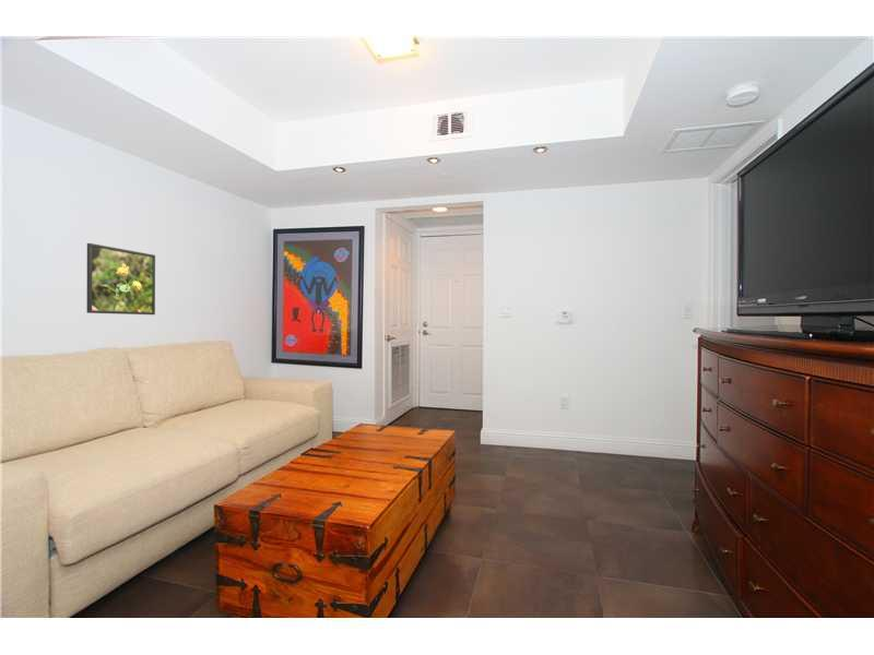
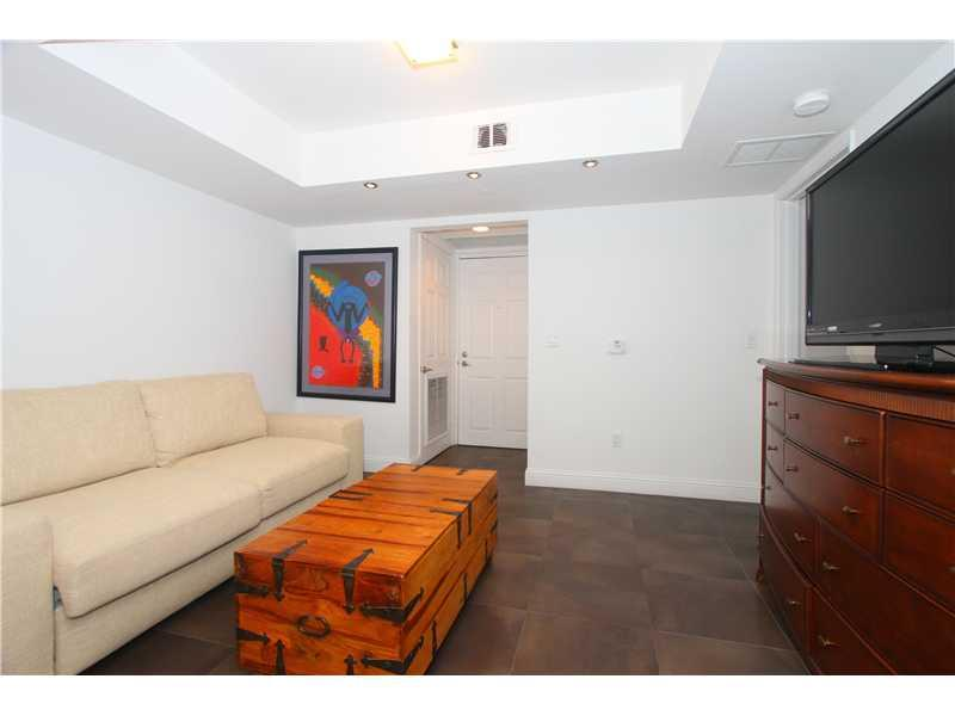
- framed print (123, 282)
